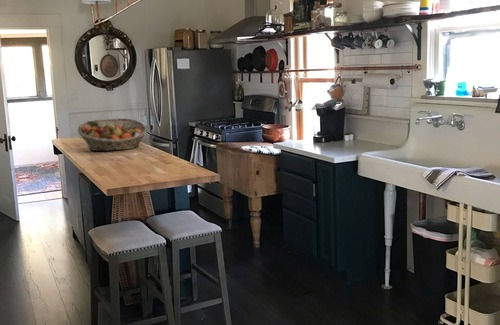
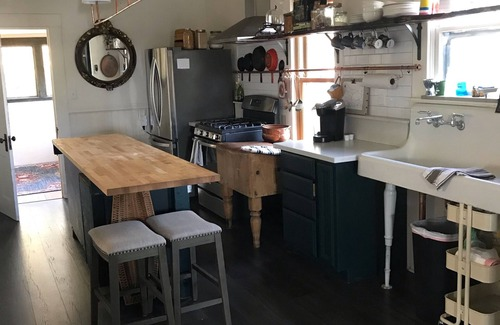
- fruit basket (113, 134)
